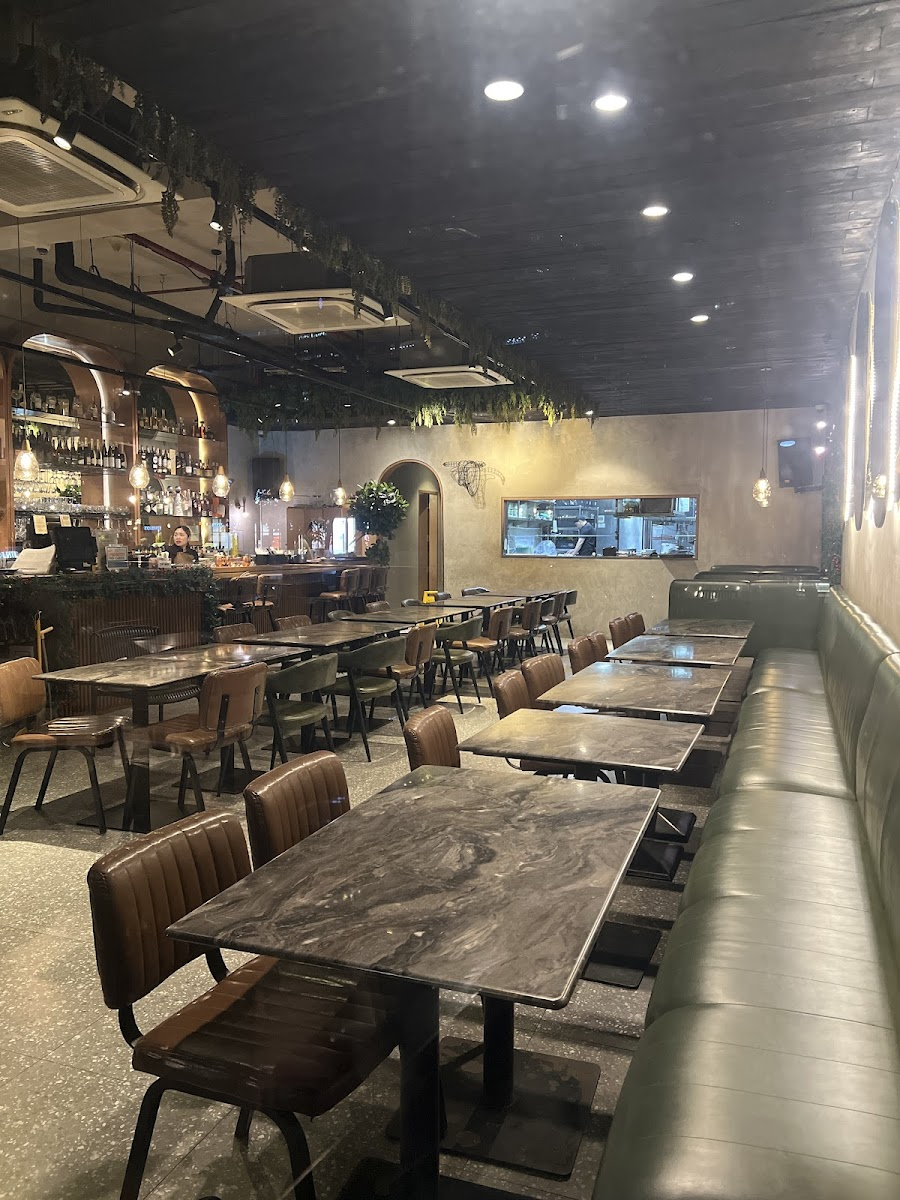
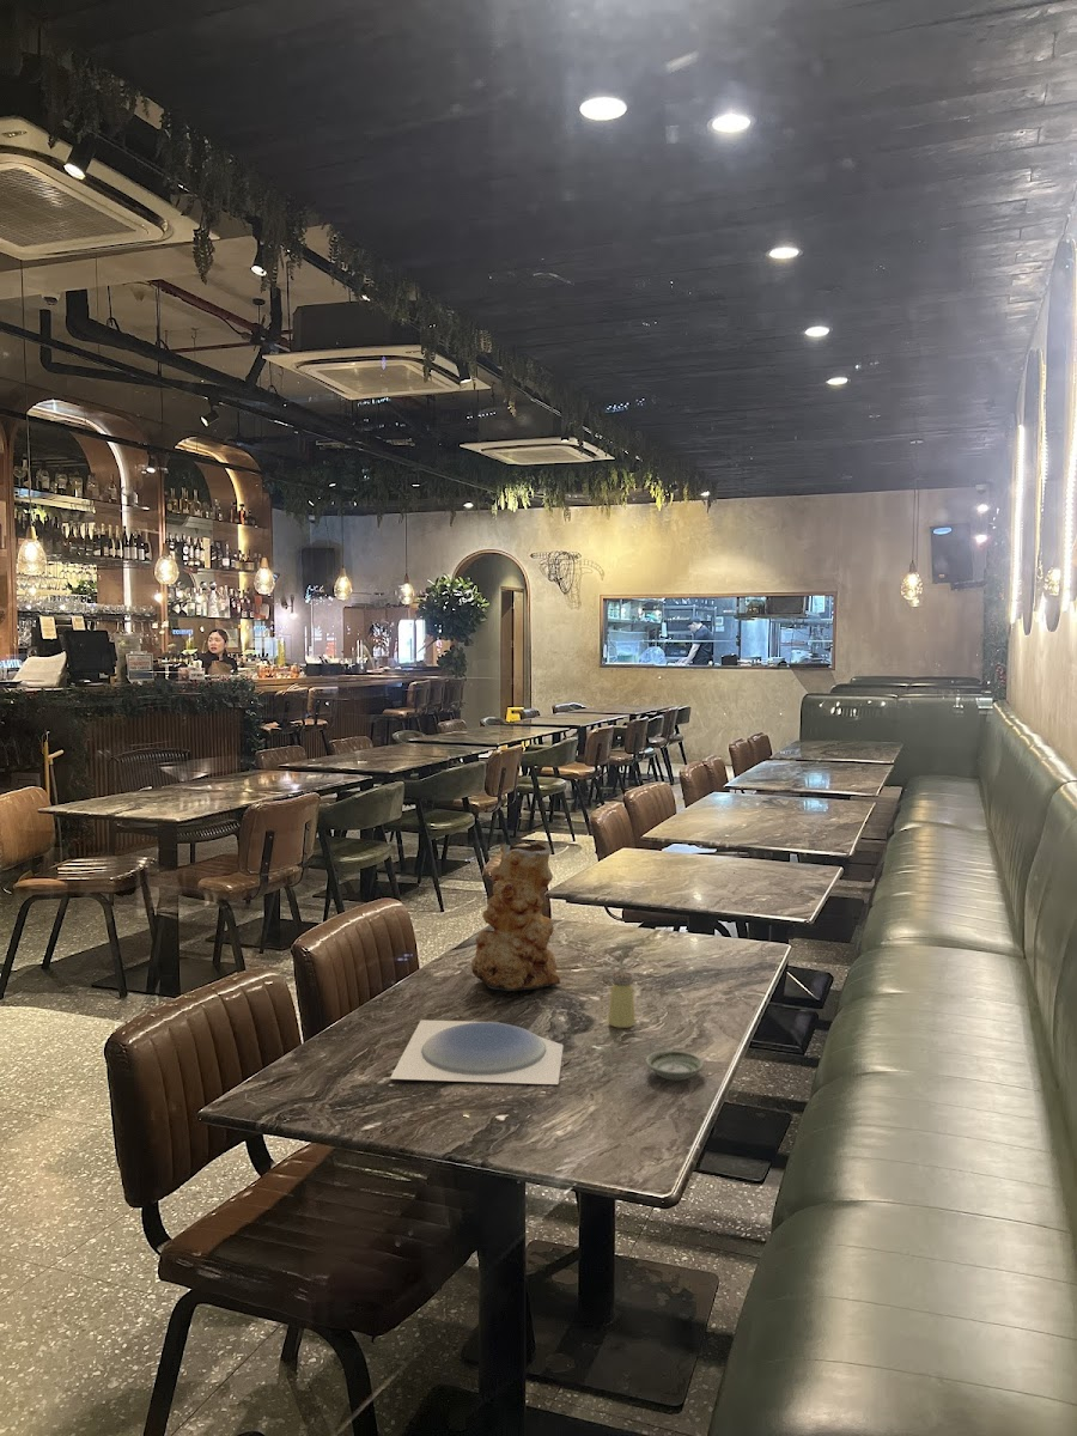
+ saltshaker (621, 998)
+ vase (512, 915)
+ saucer (674, 1067)
+ plate (483, 1041)
